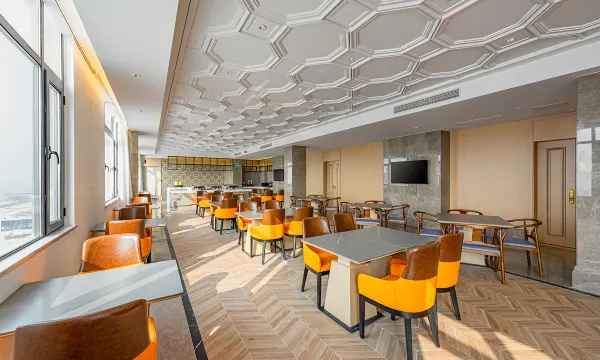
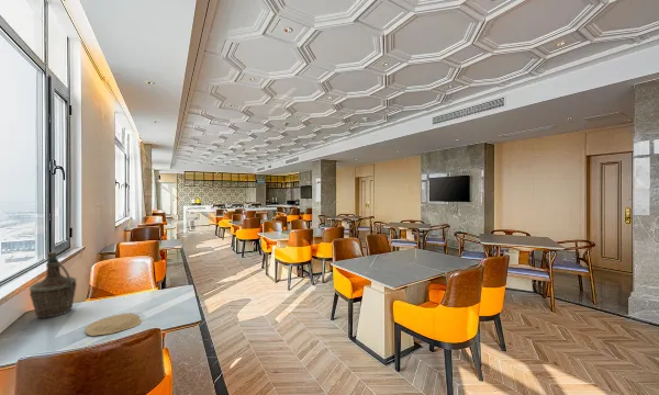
+ plate (116, 321)
+ bottle (54, 282)
